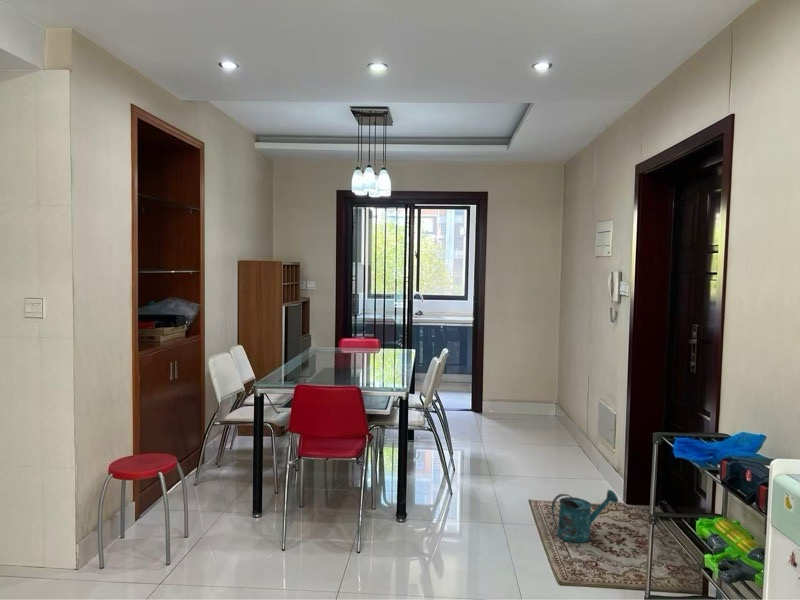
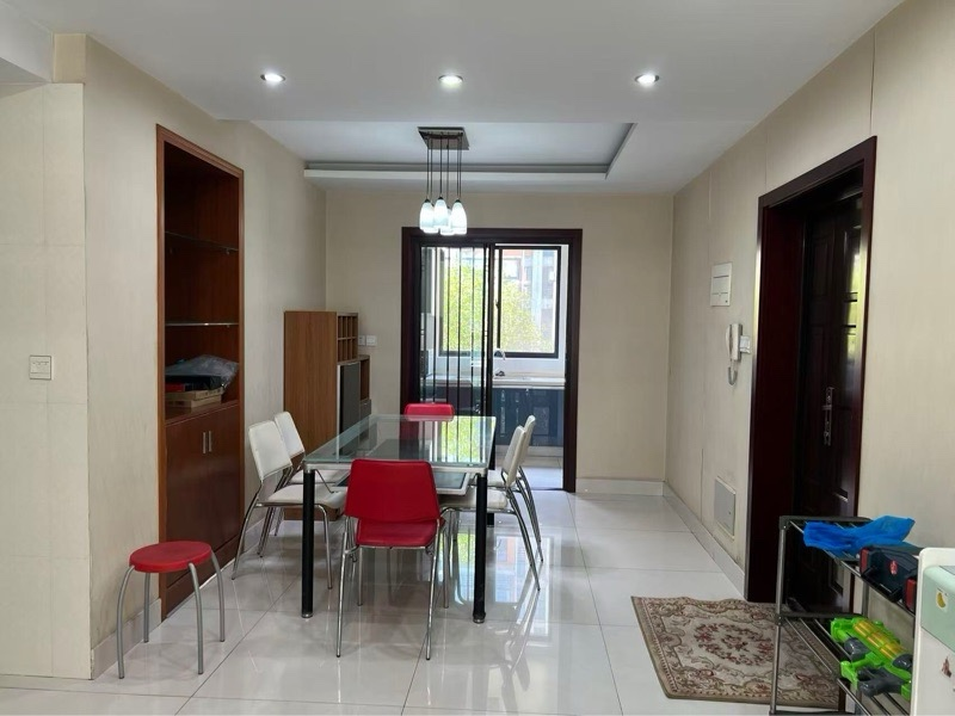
- watering can (584, 513)
